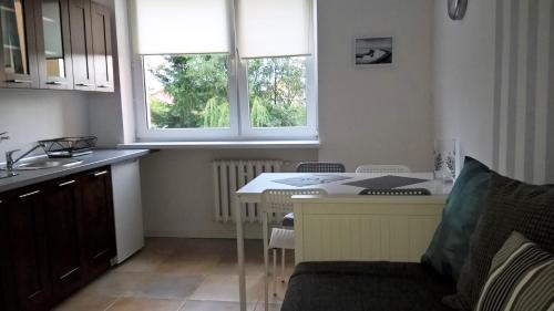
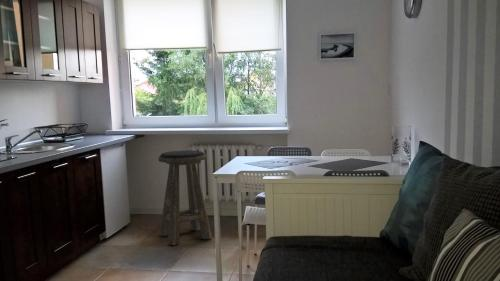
+ stool (188, 194)
